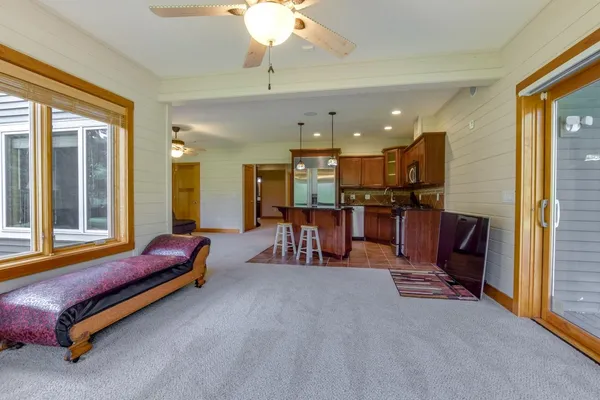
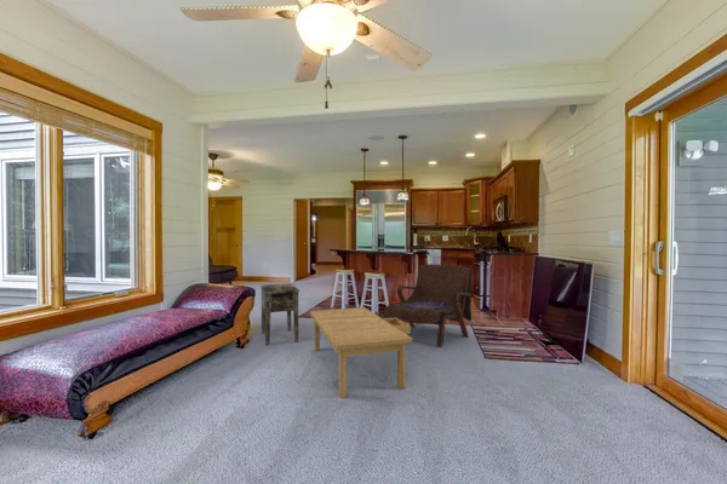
+ coffee table (353, 344)
+ side table (279, 311)
+ armchair (429, 300)
